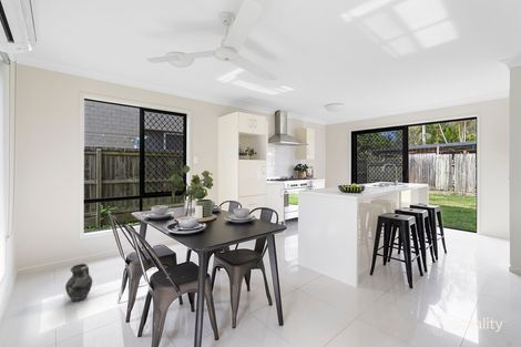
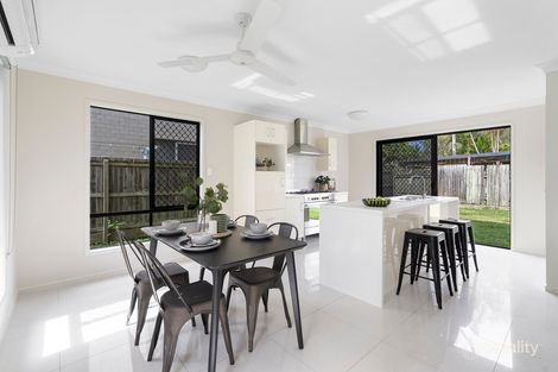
- ceramic jug (79, 282)
